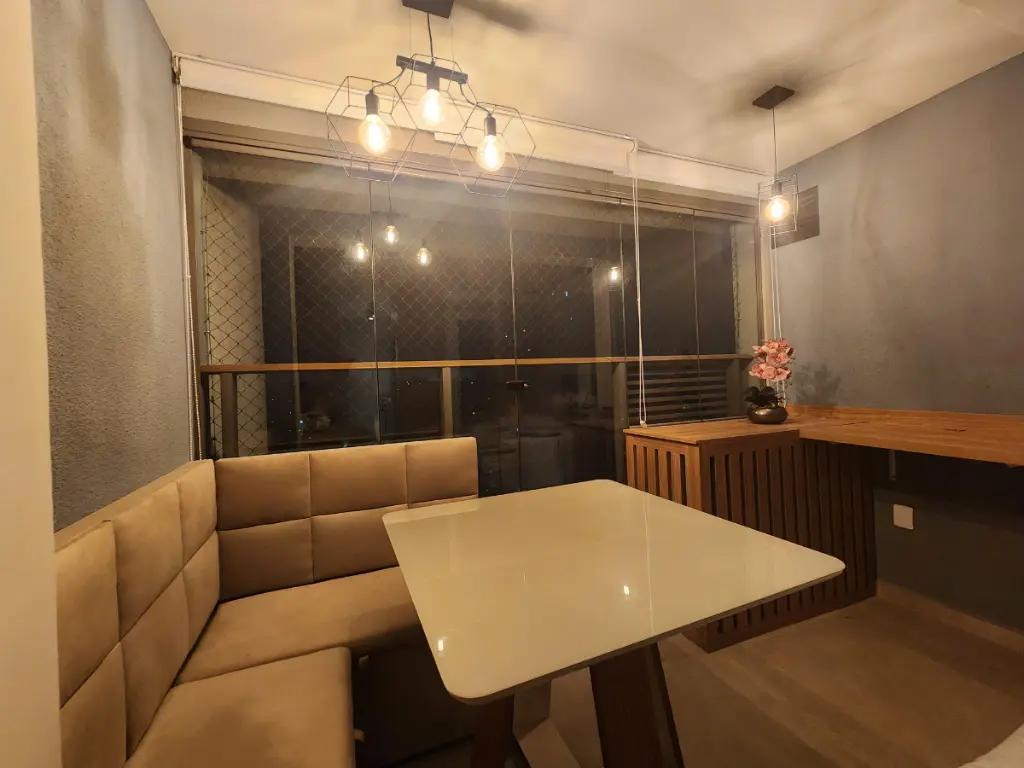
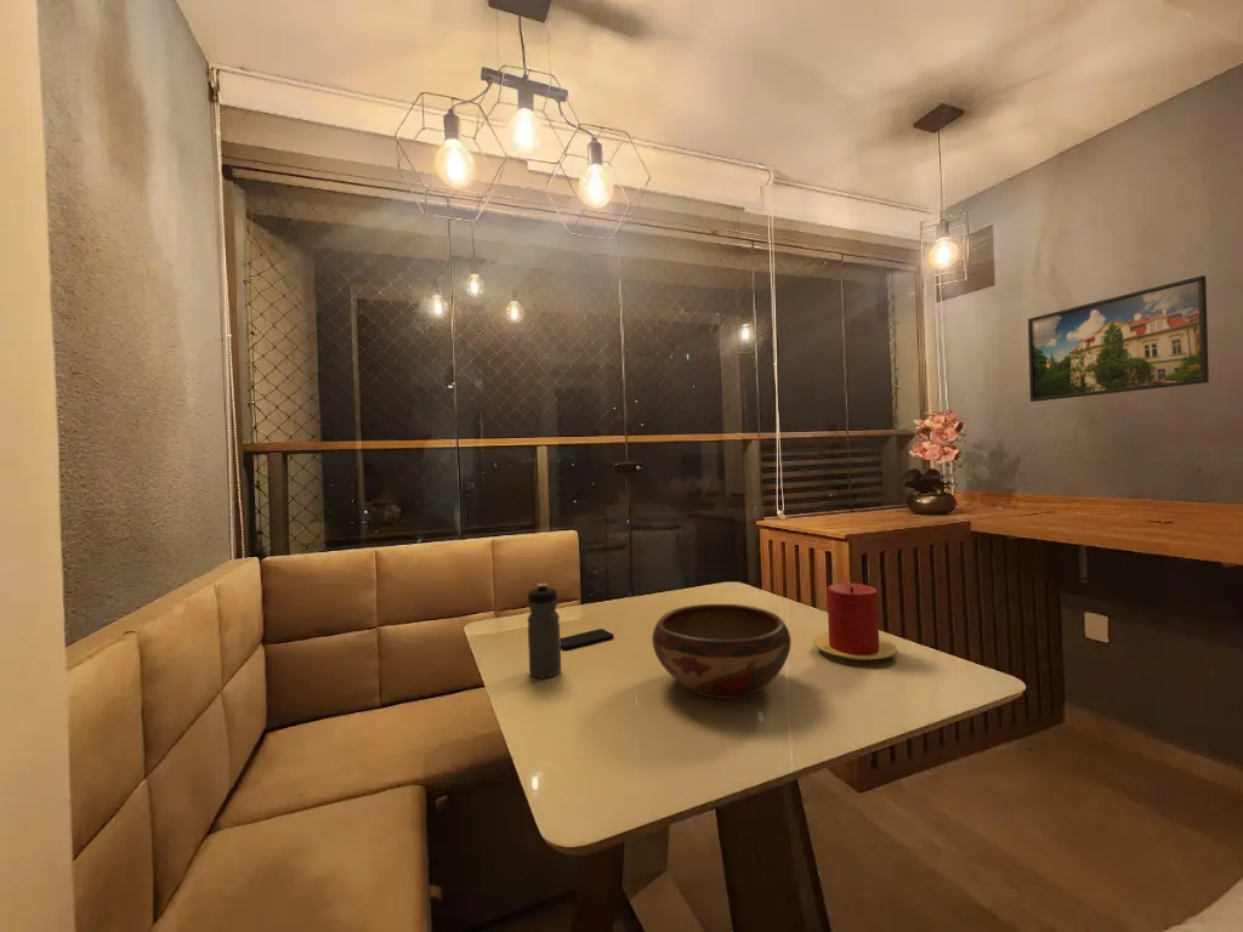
+ smartphone (584, 638)
+ decorative bowl (720, 650)
+ candle (852, 619)
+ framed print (1107, 346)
+ water bottle (544, 627)
